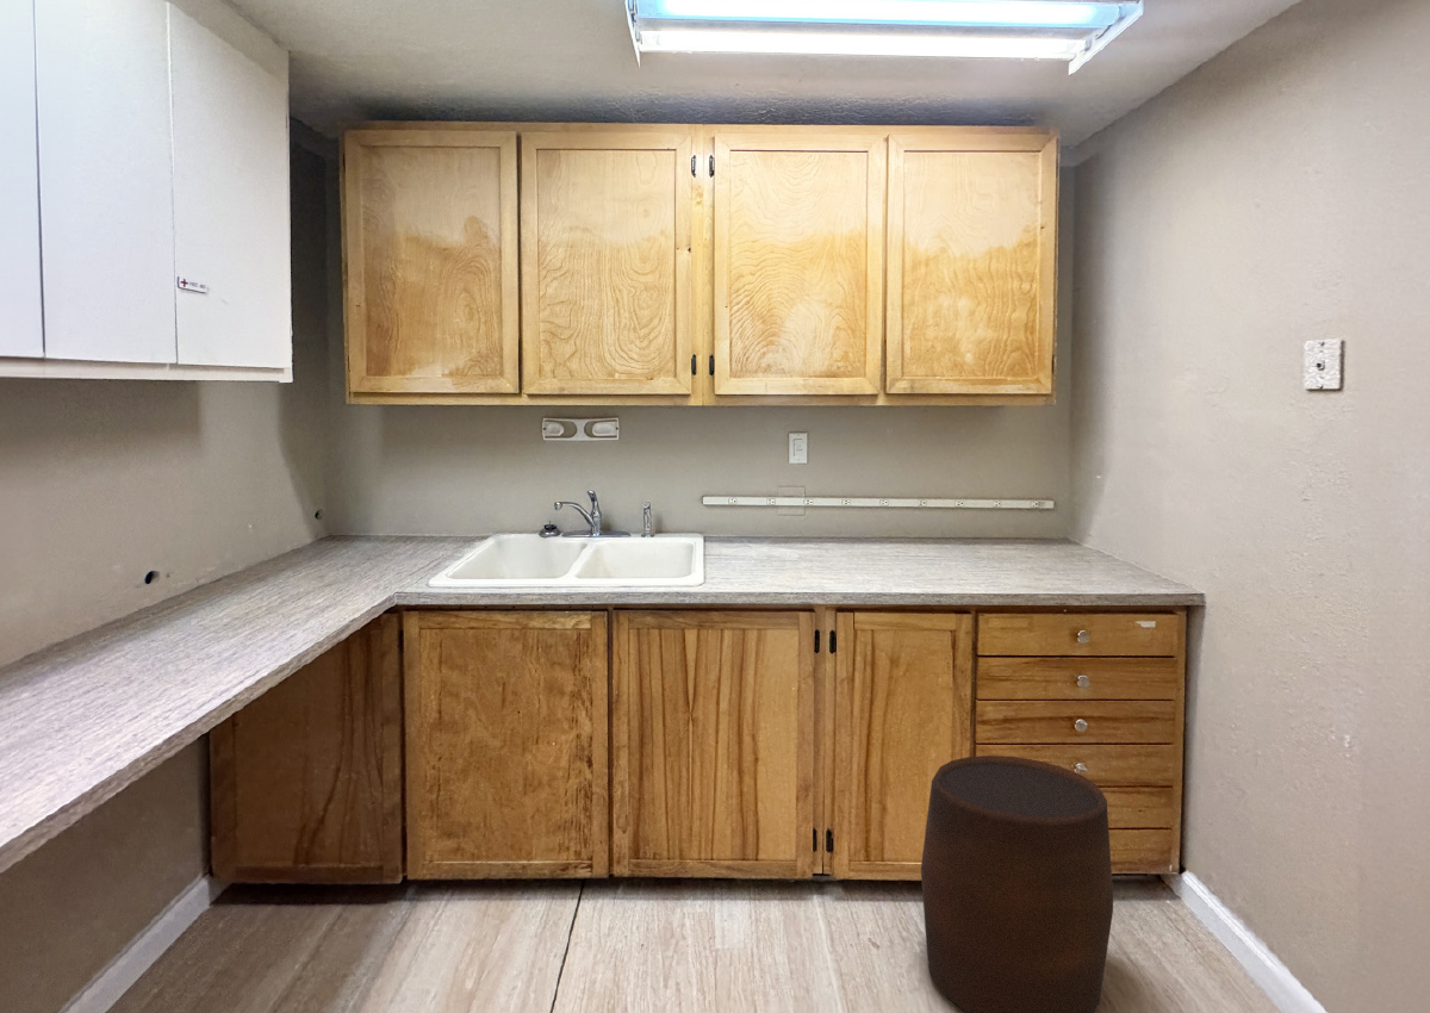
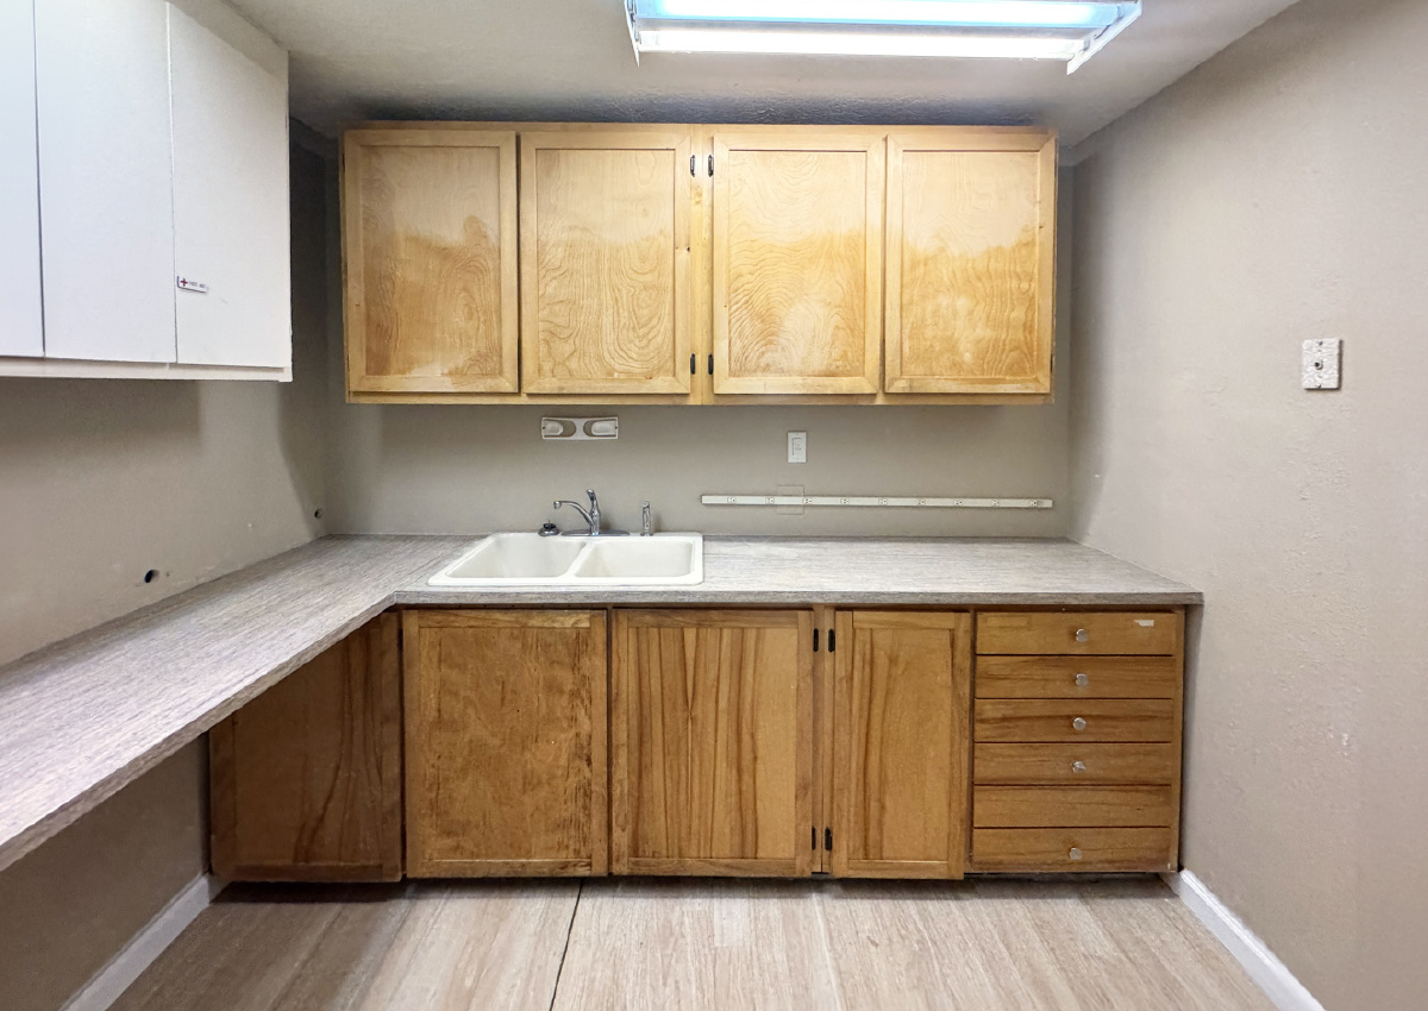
- stool (1014, 882)
